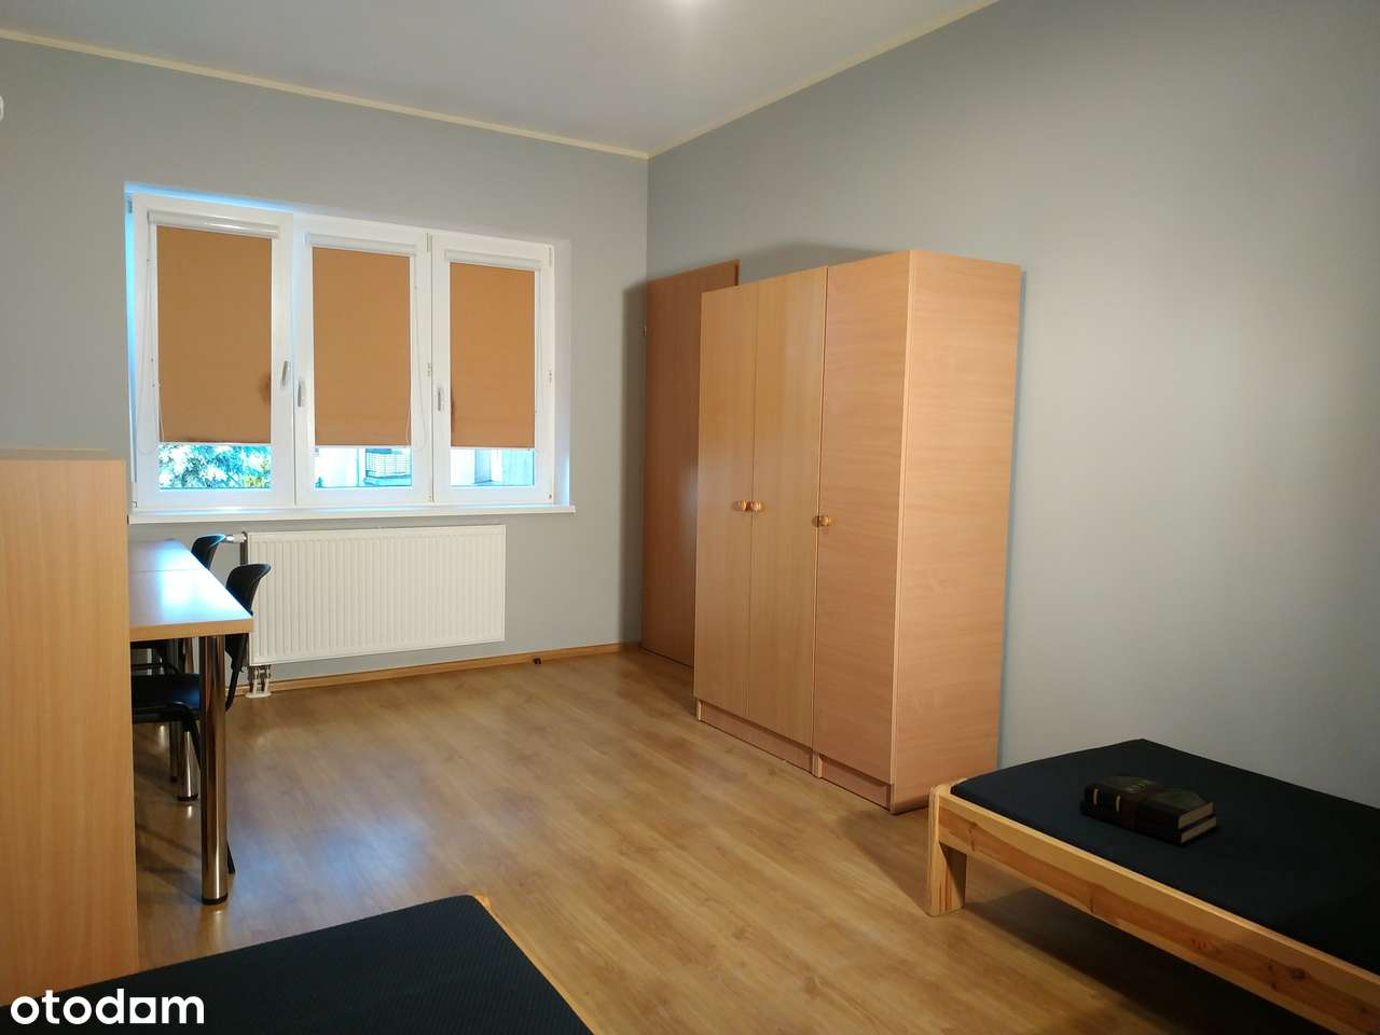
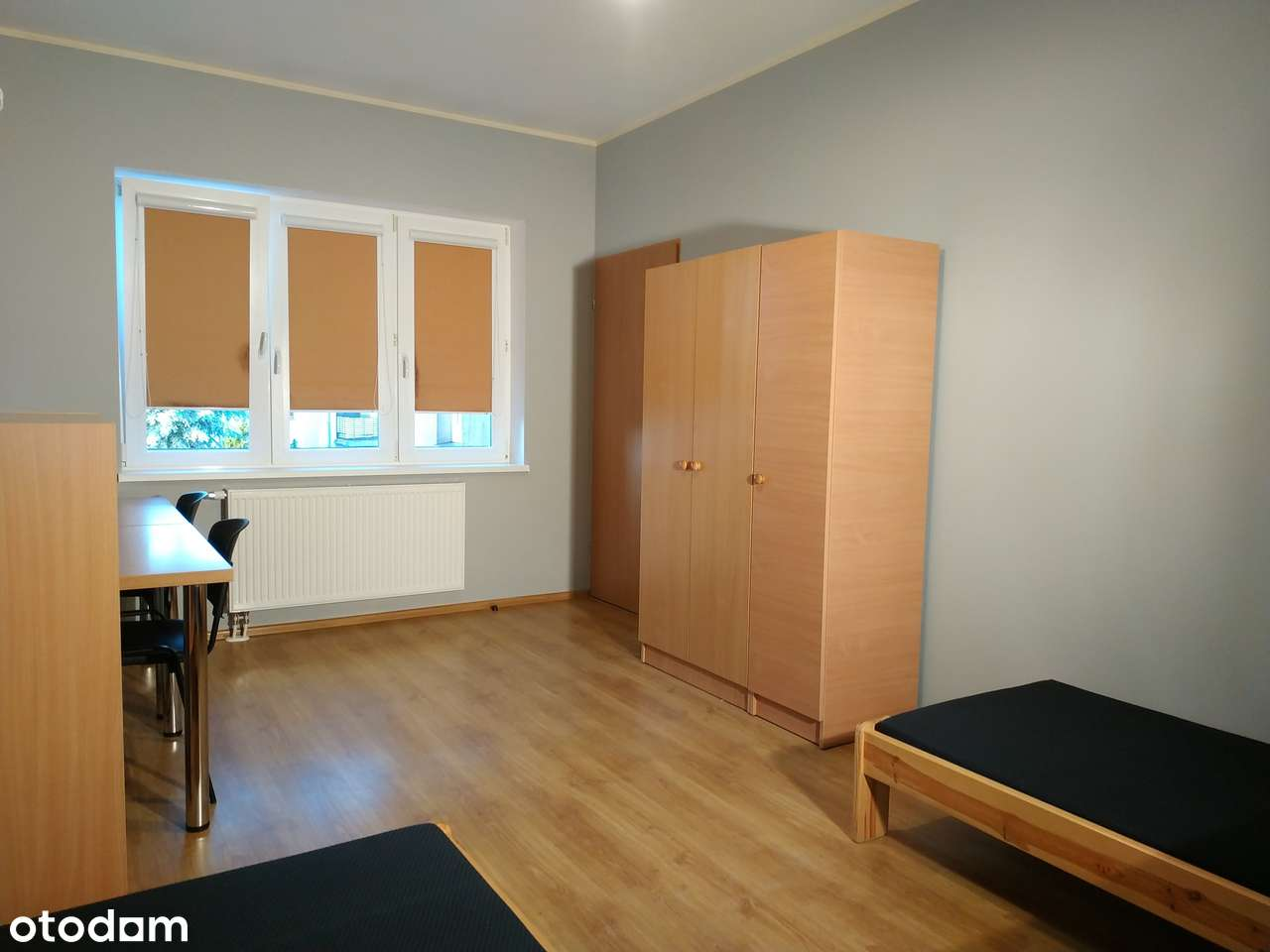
- book (1147, 806)
